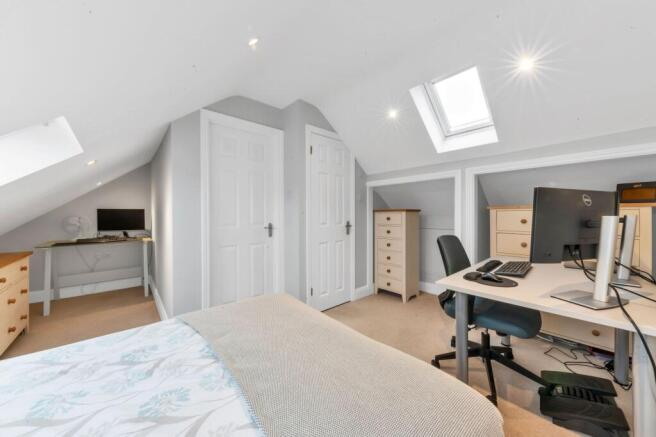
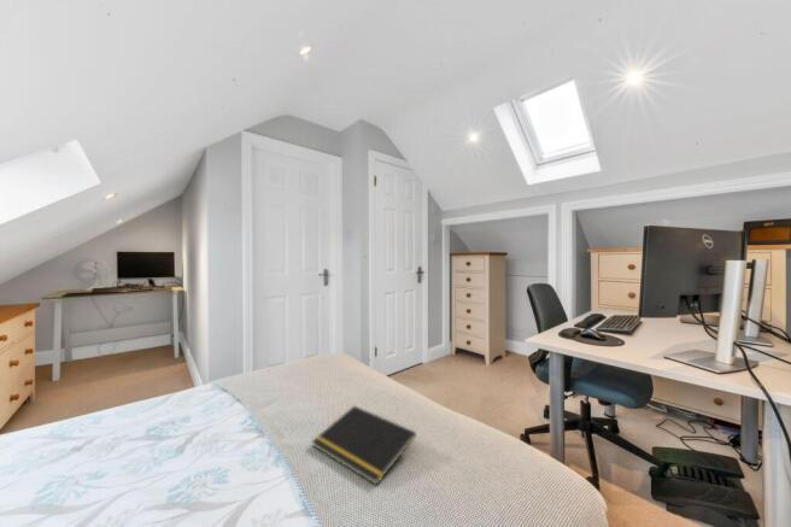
+ notepad (363, 438)
